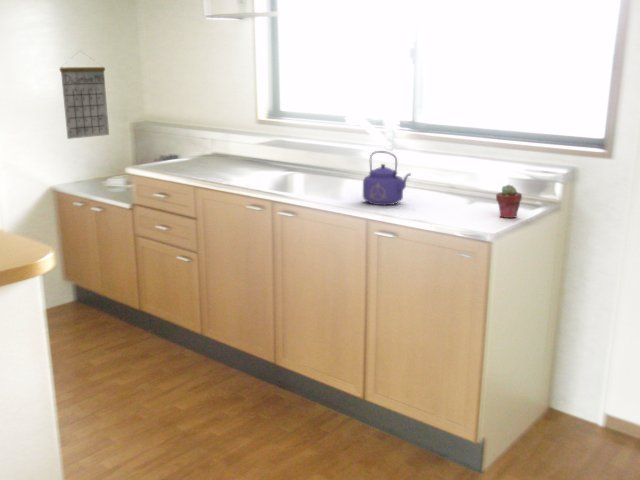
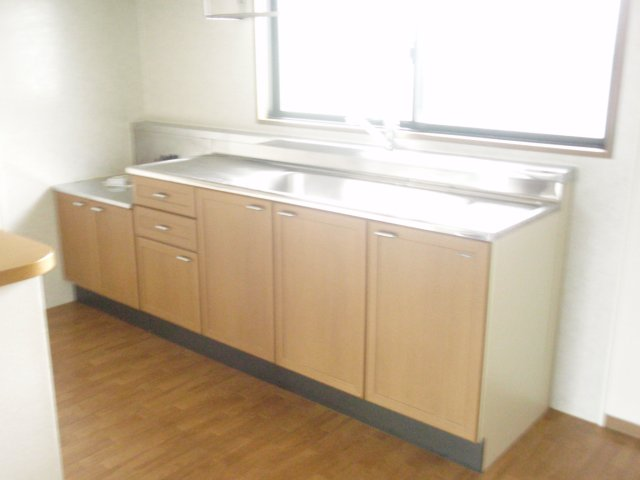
- calendar (85, 94)
- potted succulent (508, 200)
- kettle (388, 177)
